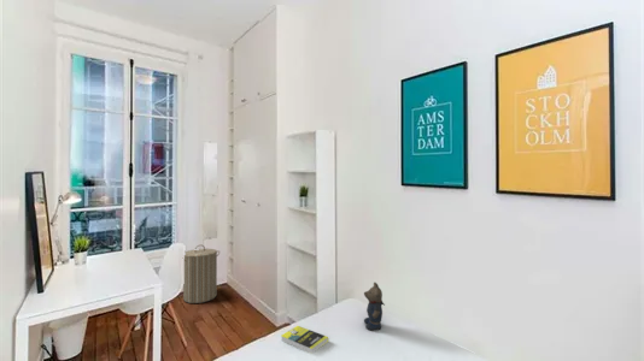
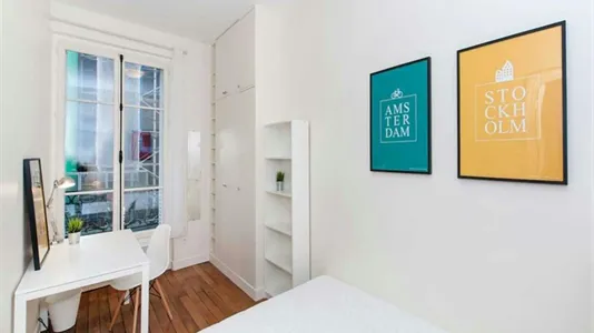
- laundry hamper (200, 271)
- teddy bear (374, 304)
- book (304, 338)
